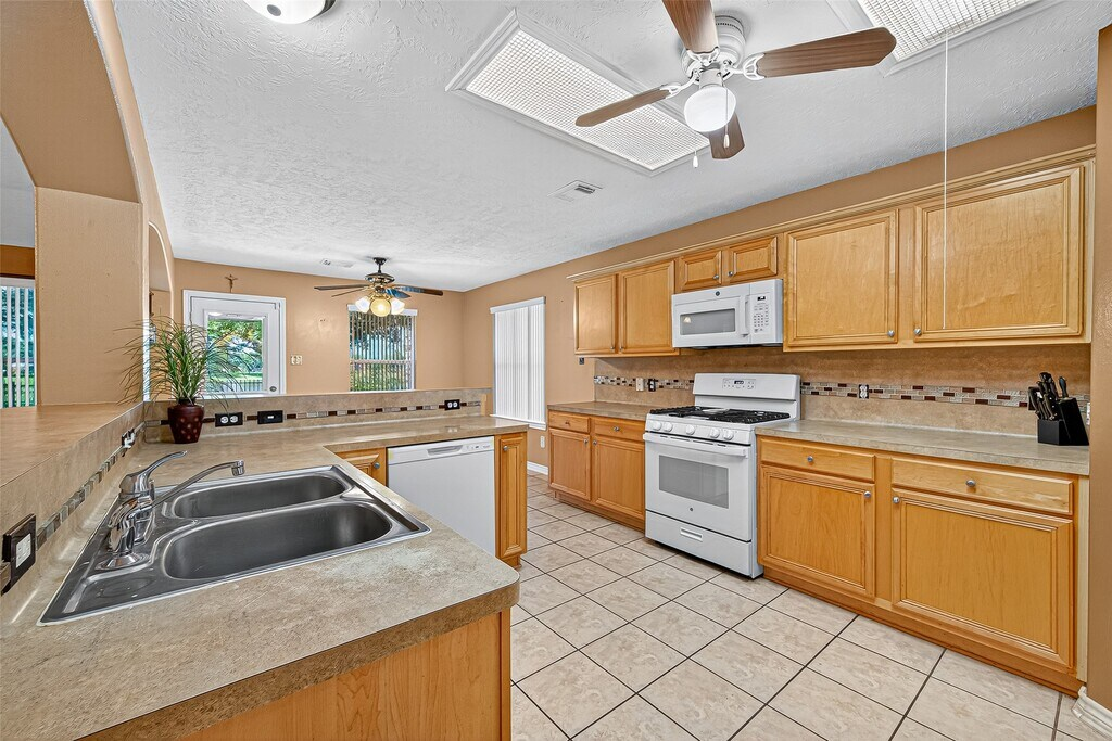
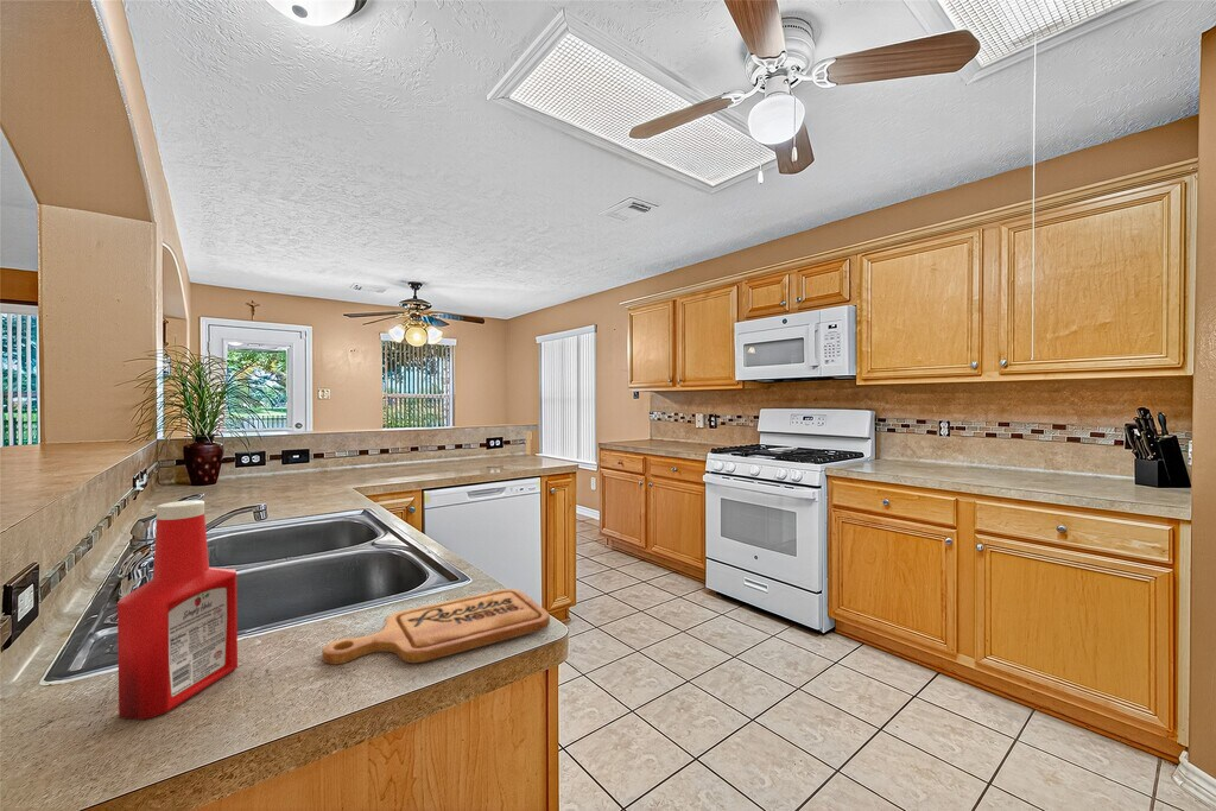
+ cutting board (439, 627)
+ soap bottle (182, 595)
